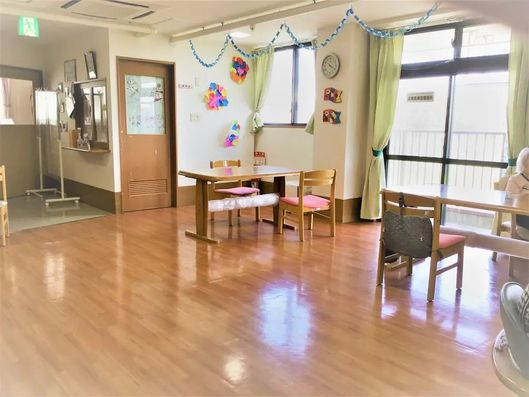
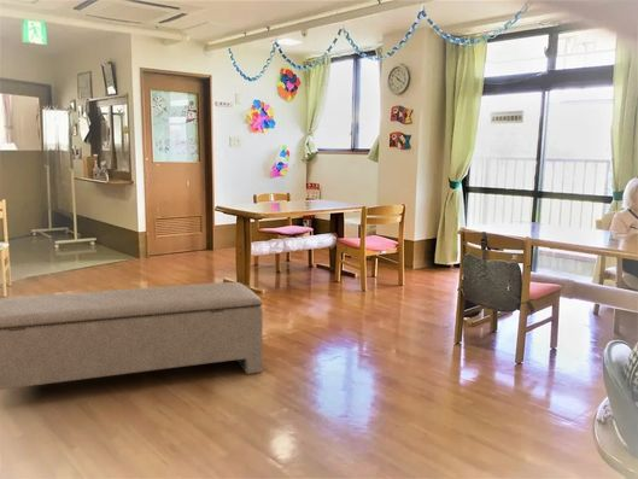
+ bench (122, 337)
